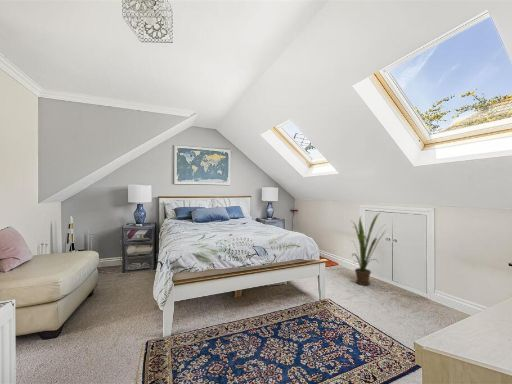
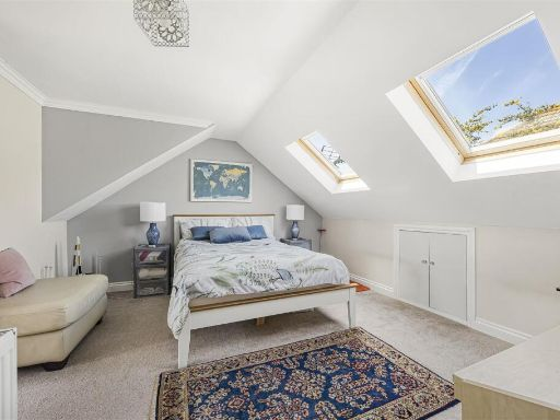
- house plant (364, 247)
